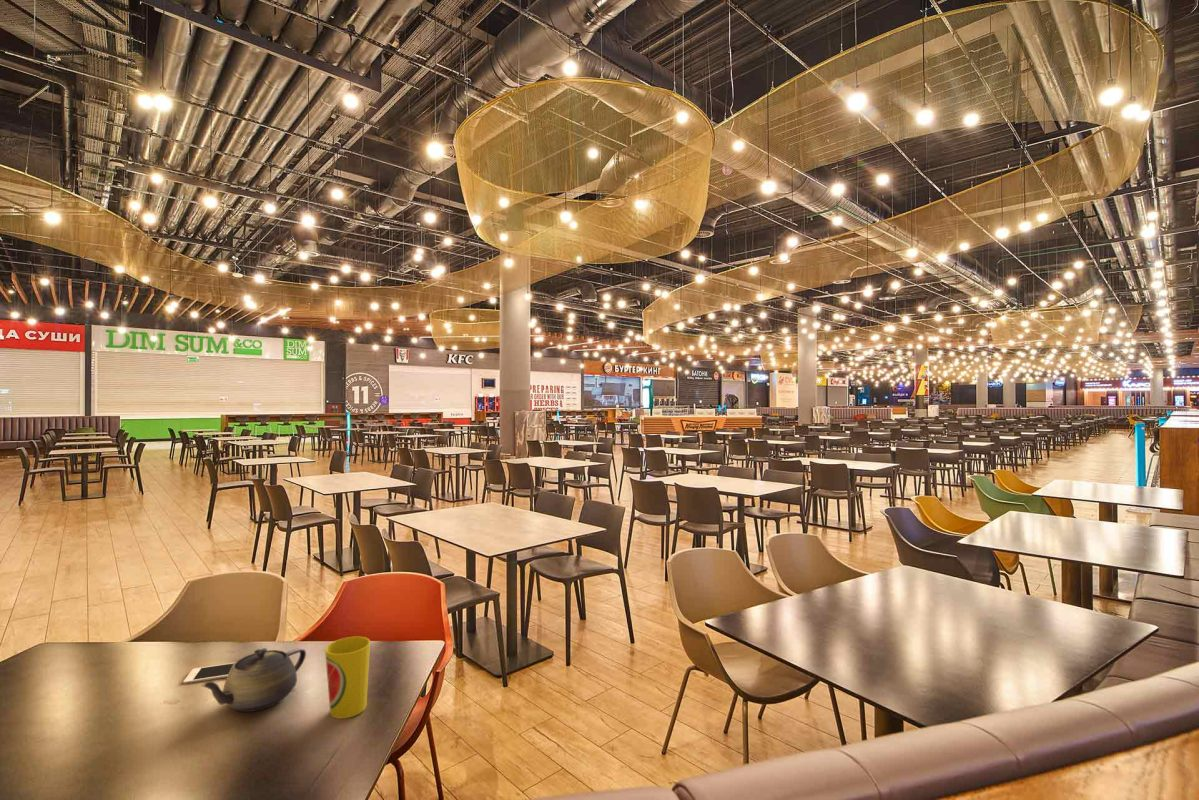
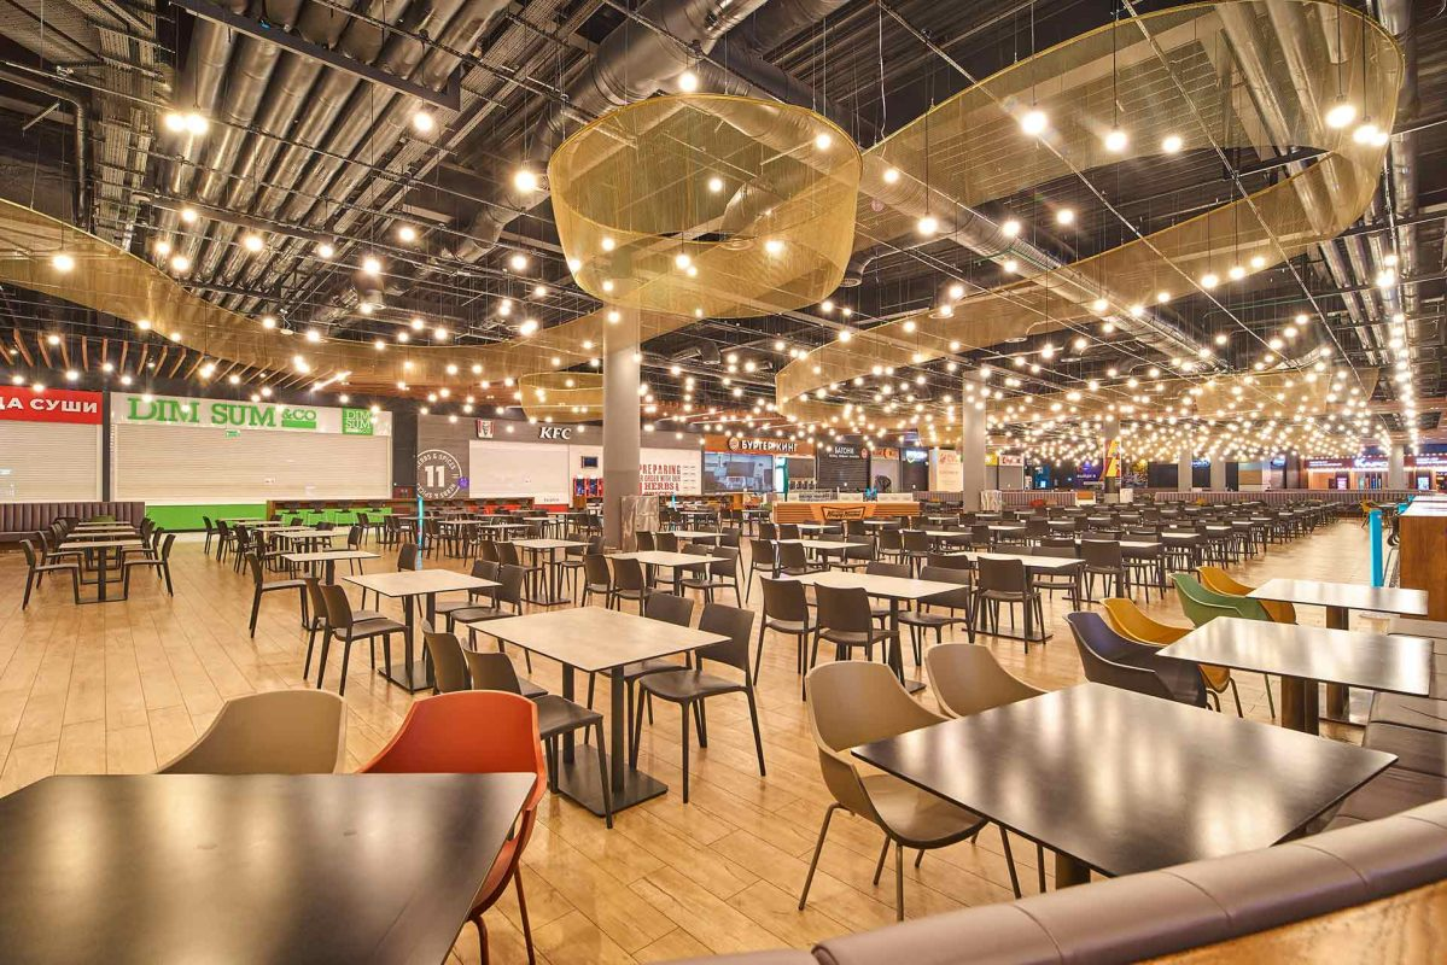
- cell phone (223, 670)
- cup (348, 677)
- teapot (257, 676)
